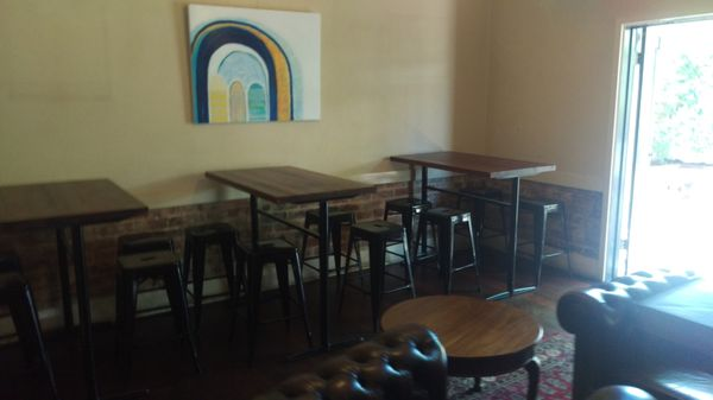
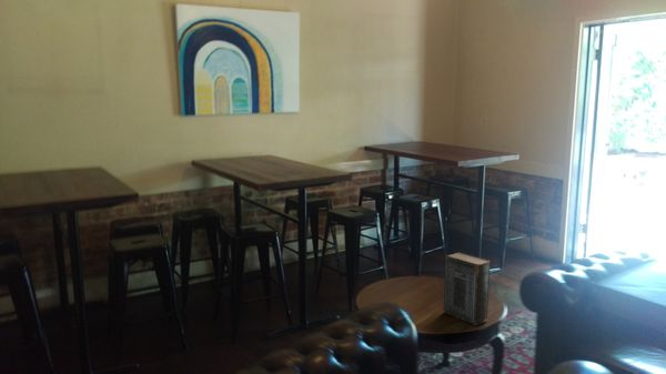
+ book (466, 287)
